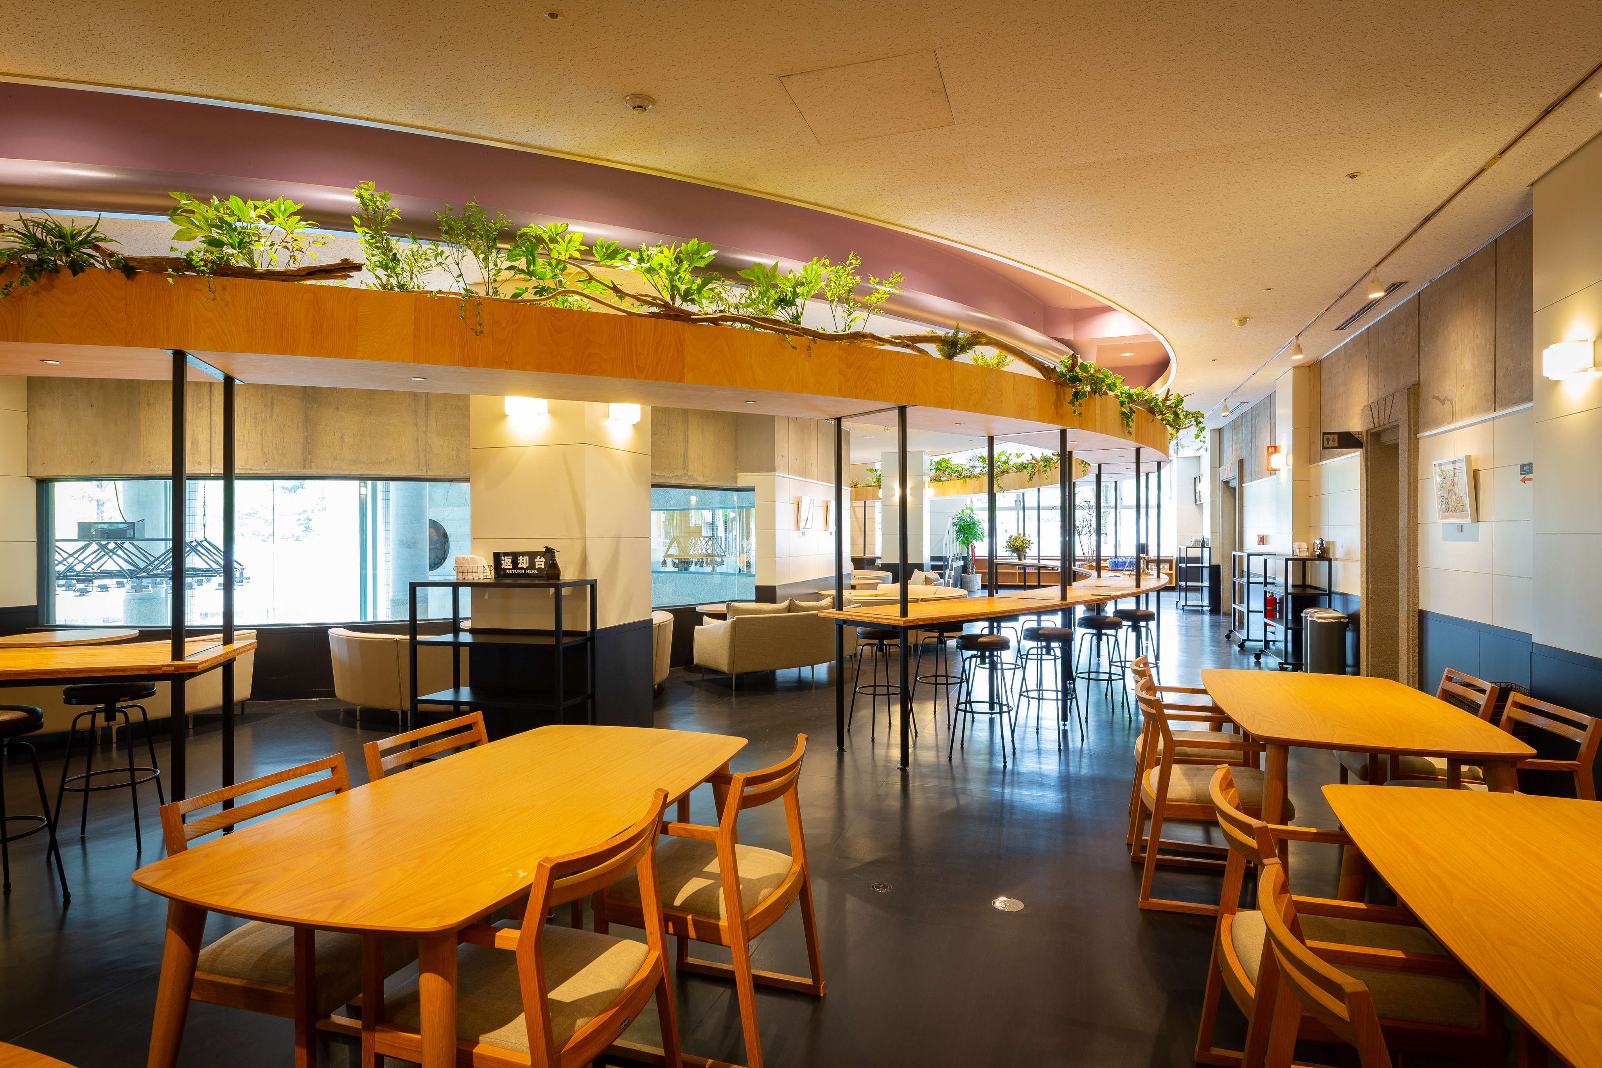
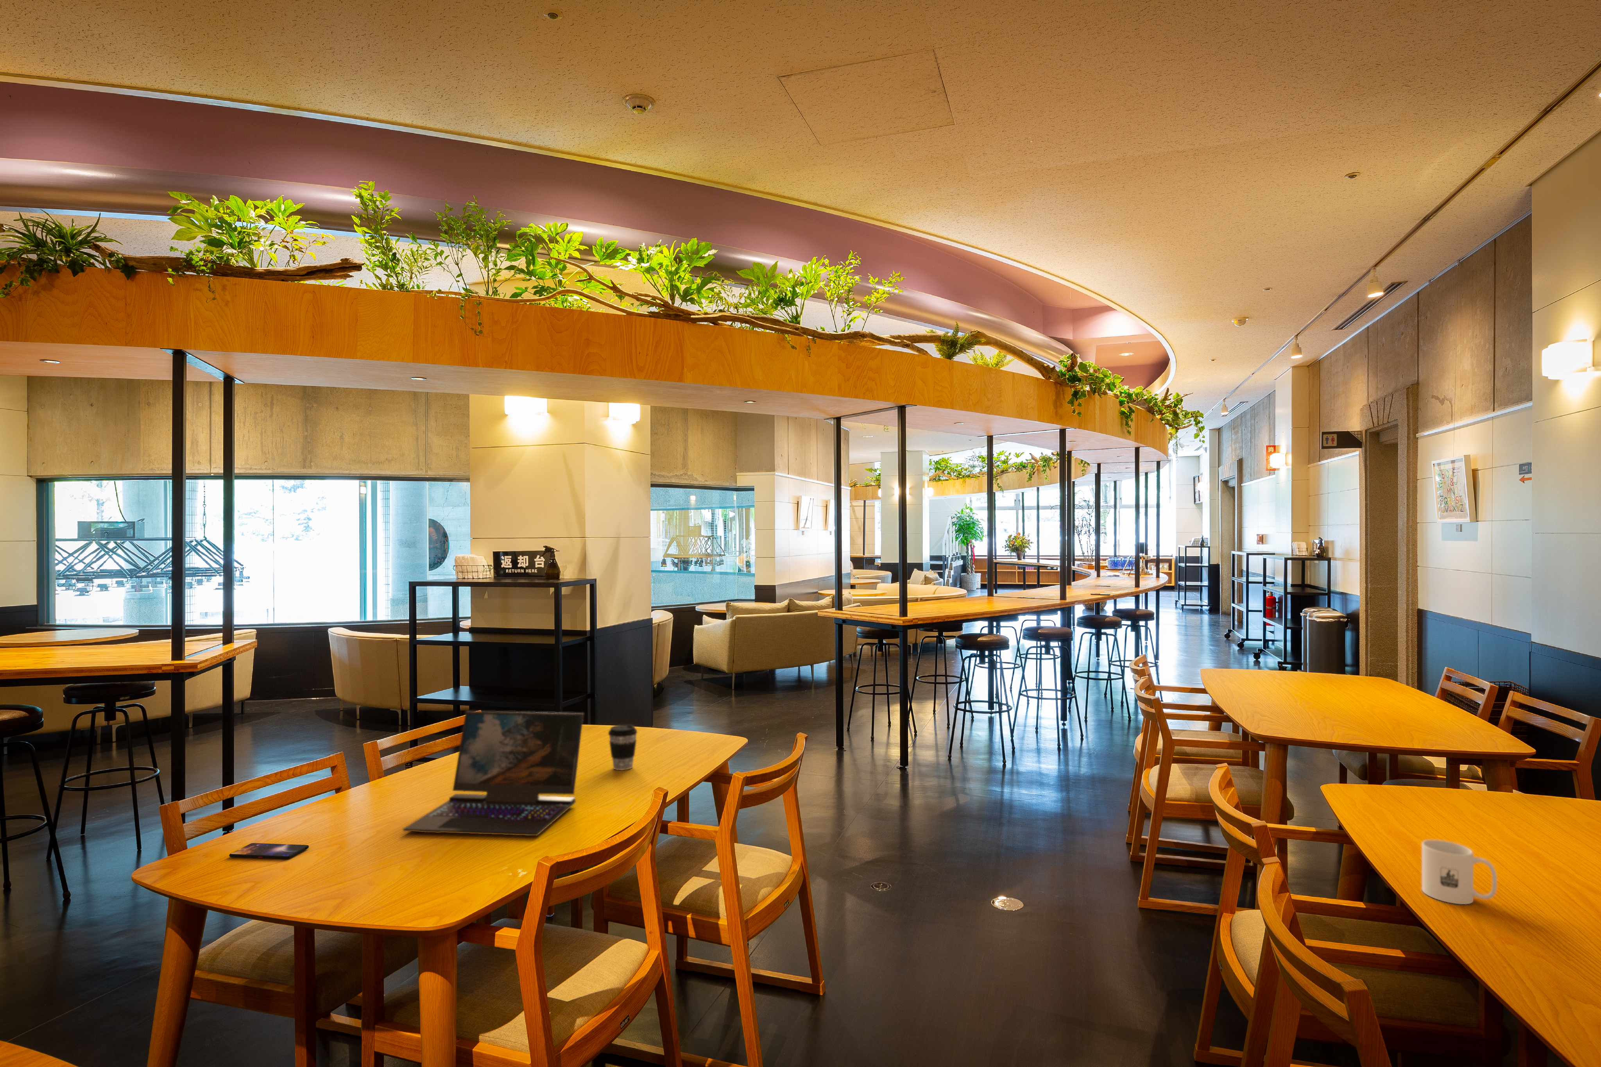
+ coffee cup (623, 748)
+ smartphone (269, 851)
+ laptop (499, 770)
+ mug (1458, 874)
